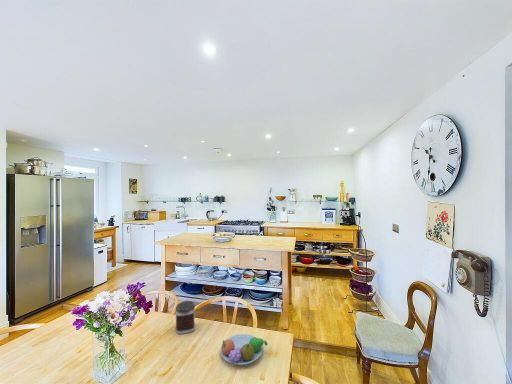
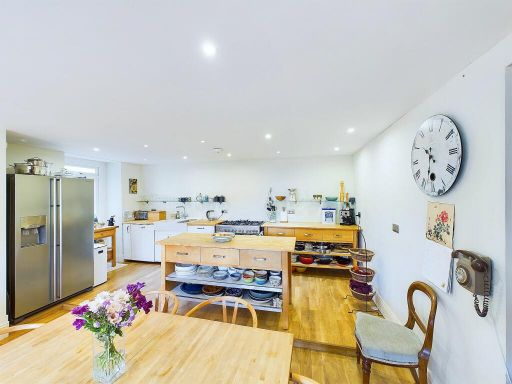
- fruit bowl (243, 344)
- jar (185, 316)
